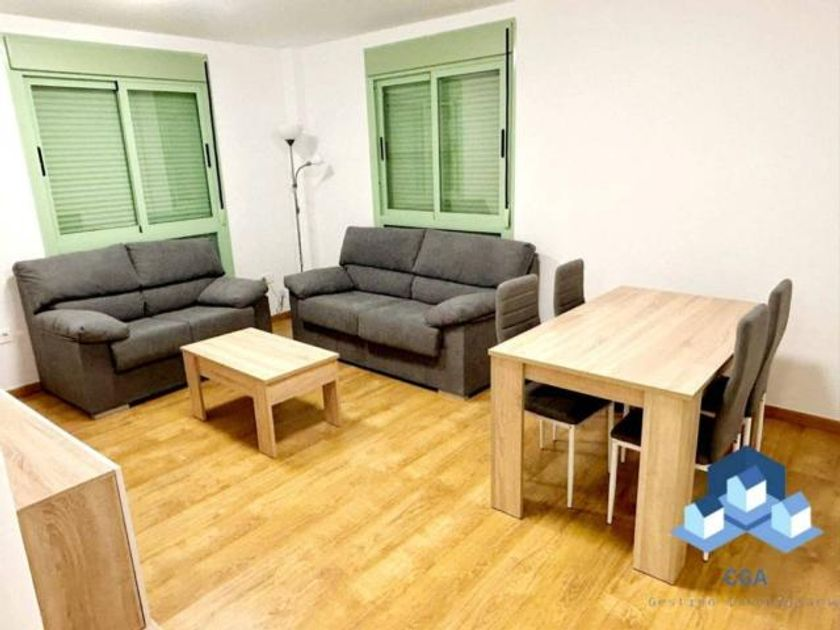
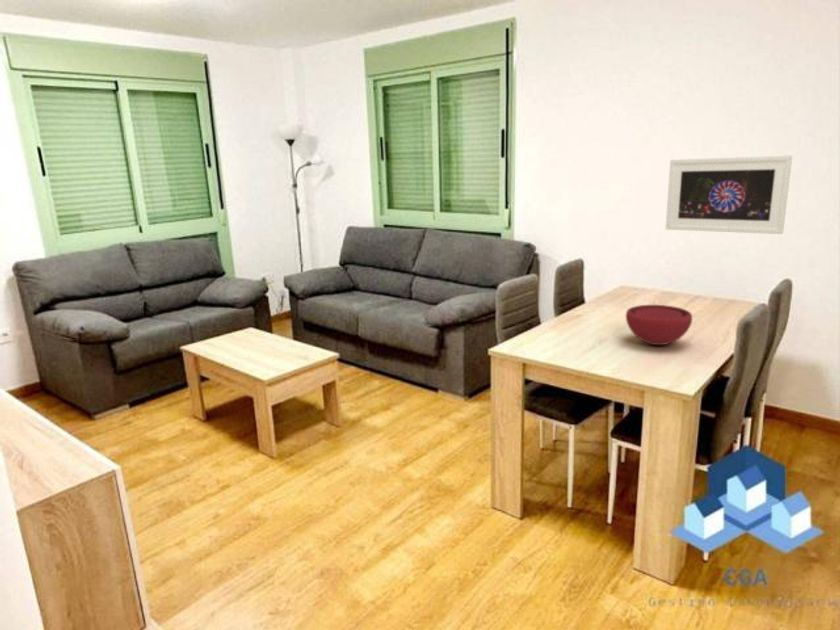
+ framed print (724, 195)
+ bowl (657, 327)
